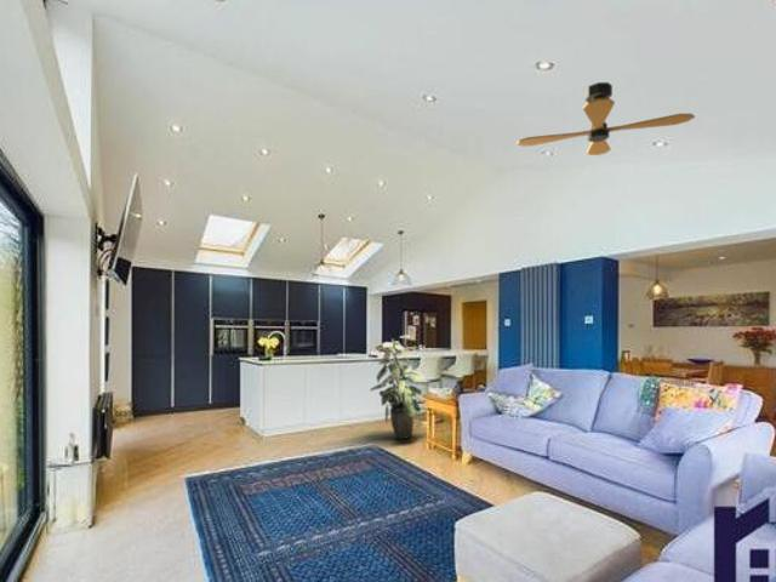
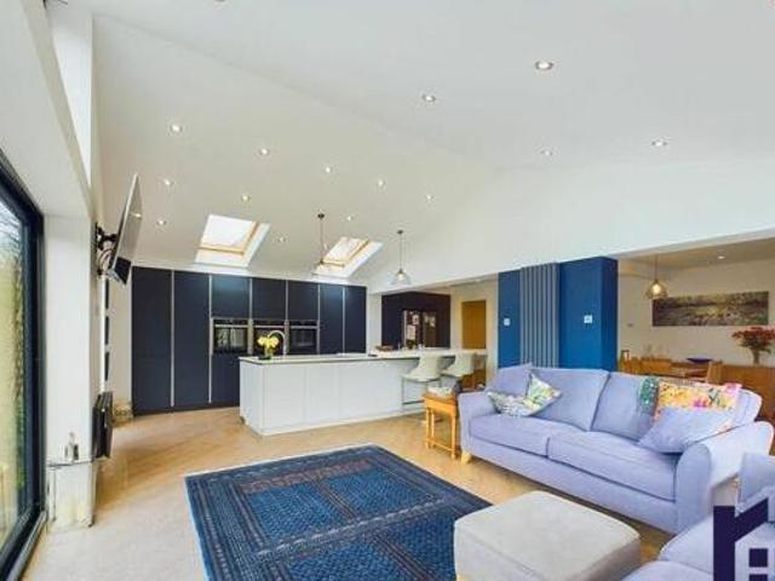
- indoor plant (400, 387)
- ceiling fan (598, 113)
